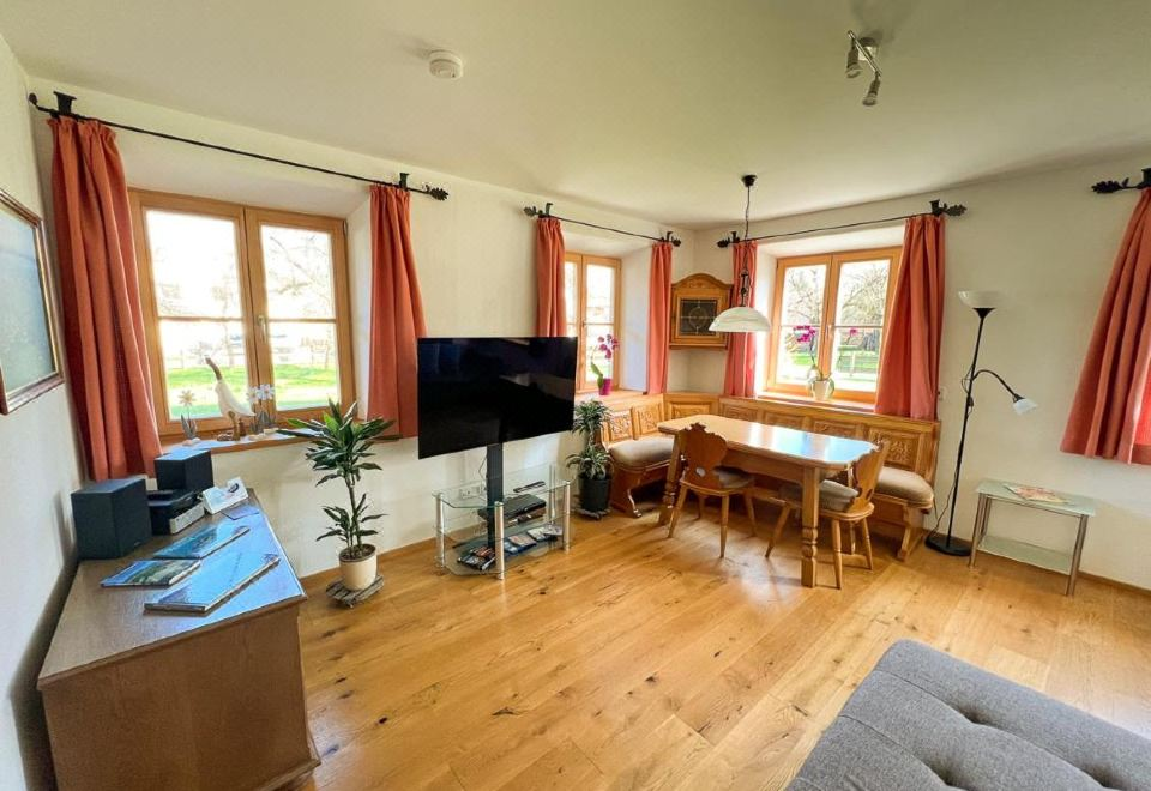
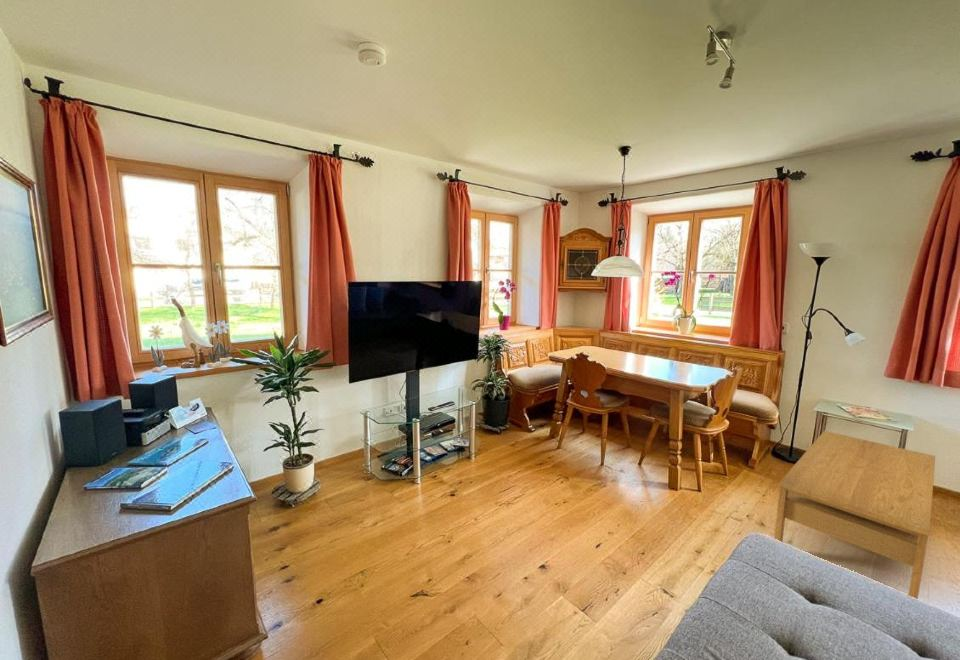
+ coffee table (859, 500)
